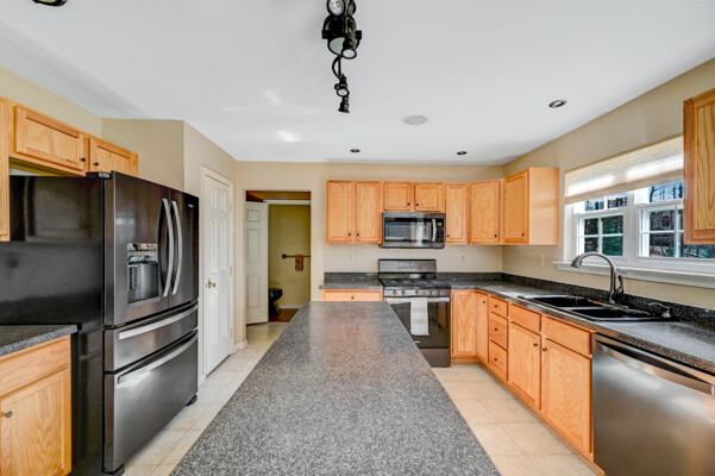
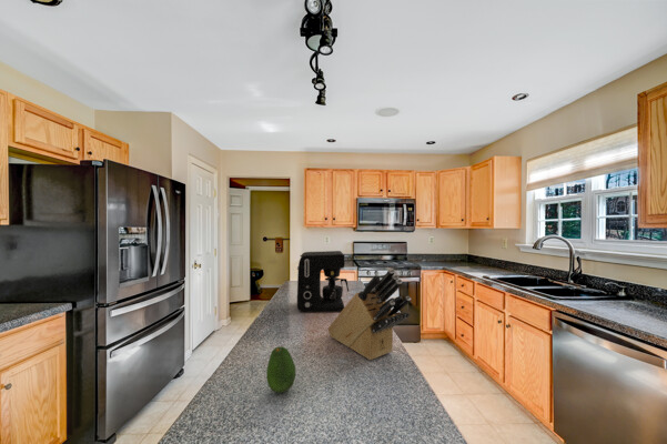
+ coffee maker (325, 279)
+ knife block (365, 306)
+ fruit (281, 369)
